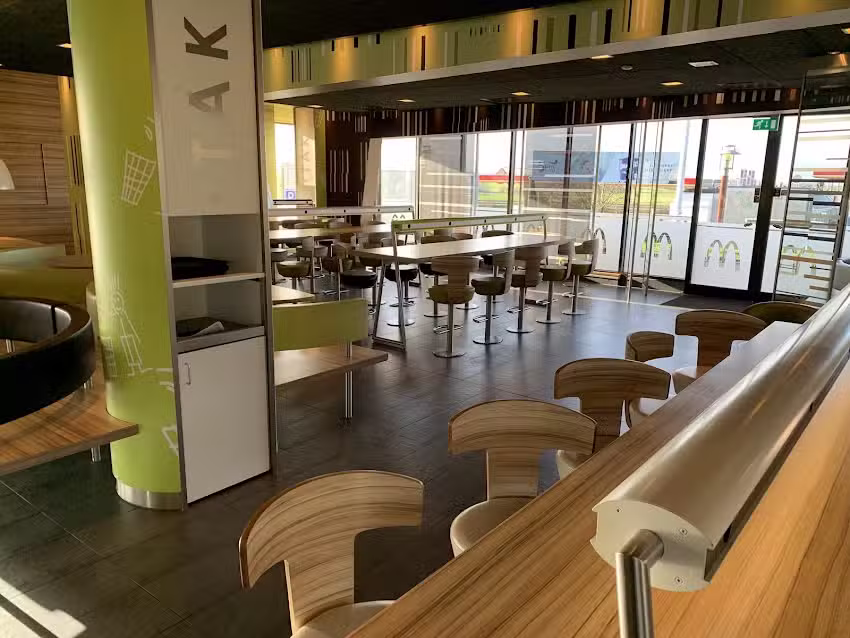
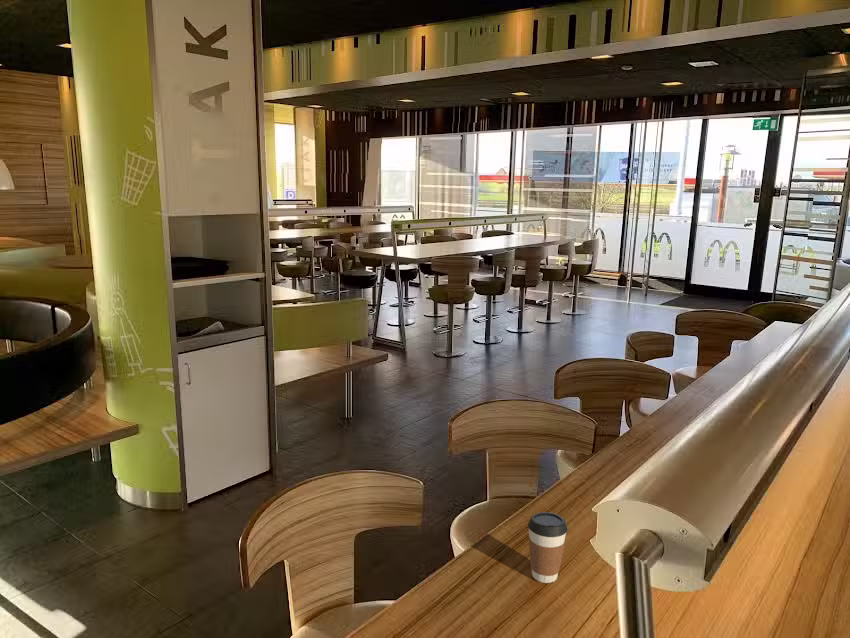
+ coffee cup (546, 547)
